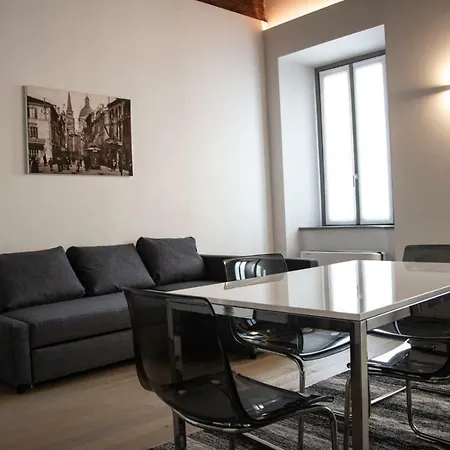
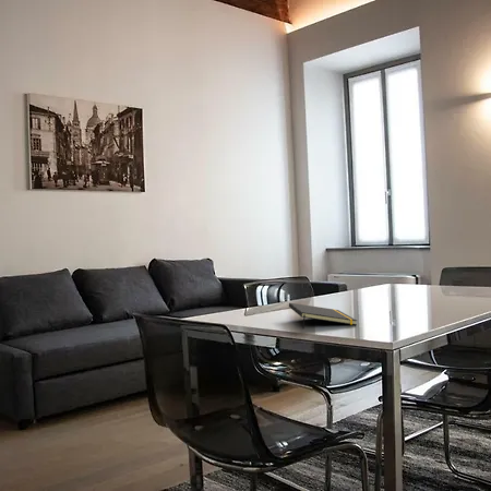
+ notepad (321, 313)
